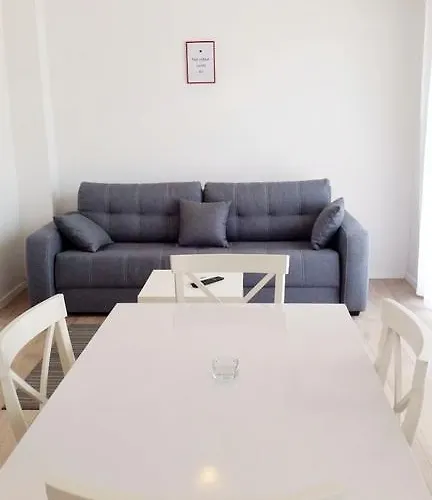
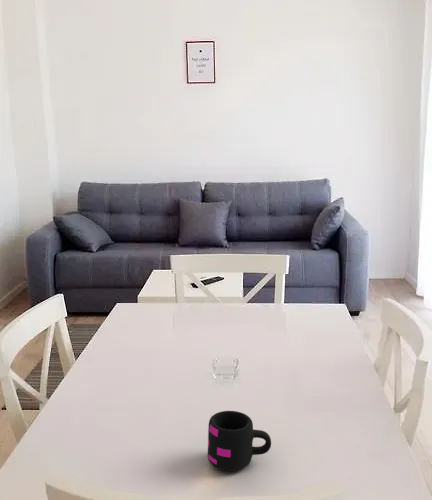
+ mug (239, 440)
